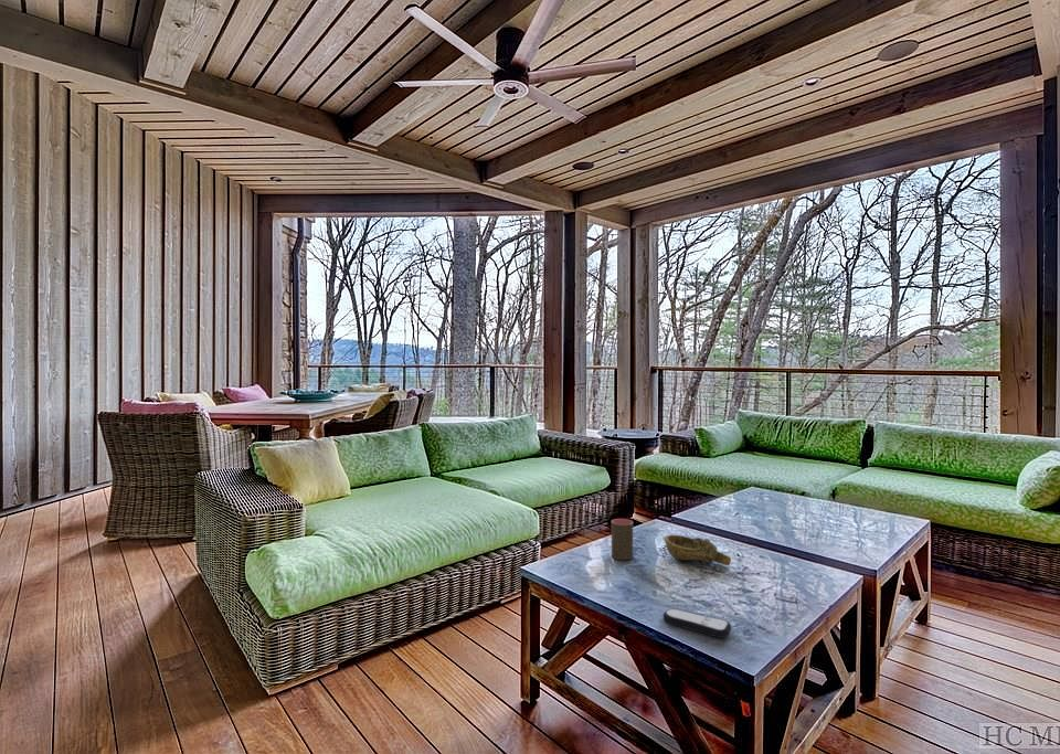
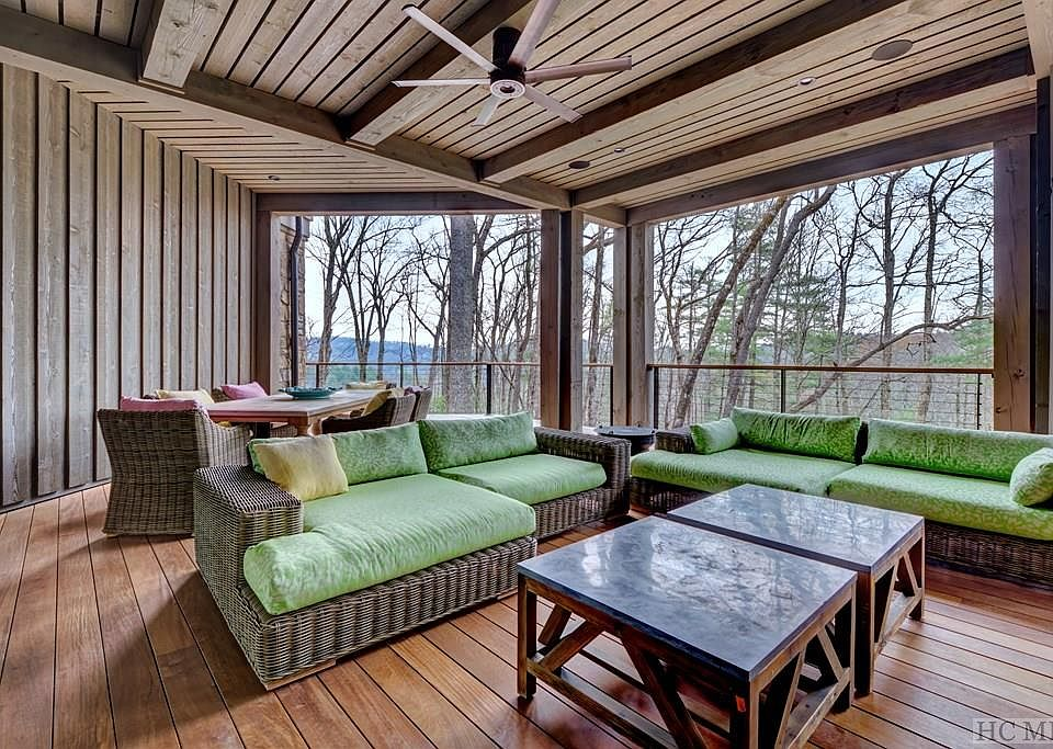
- remote control (696, 622)
- cup (622, 539)
- decorative bowl (697, 549)
